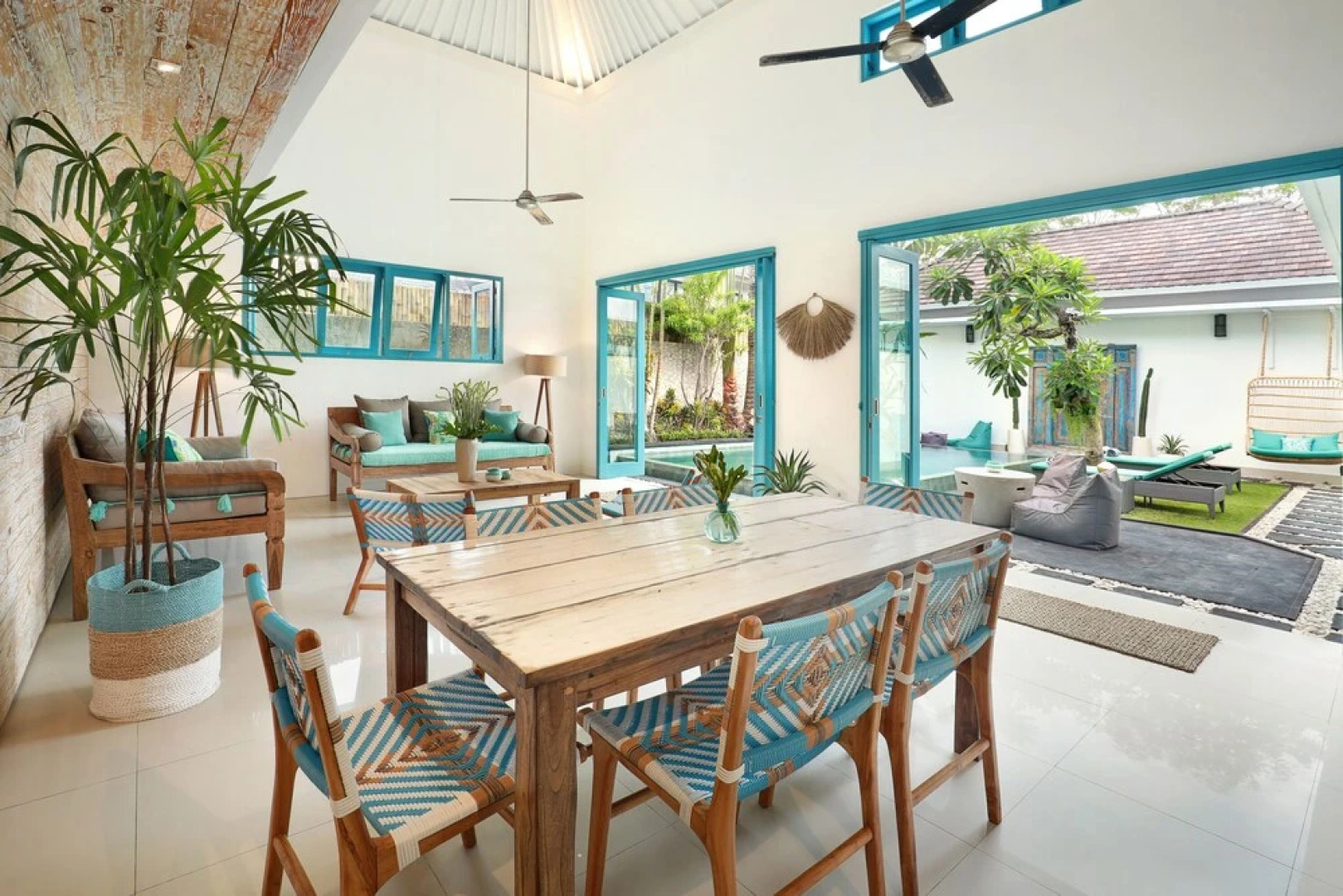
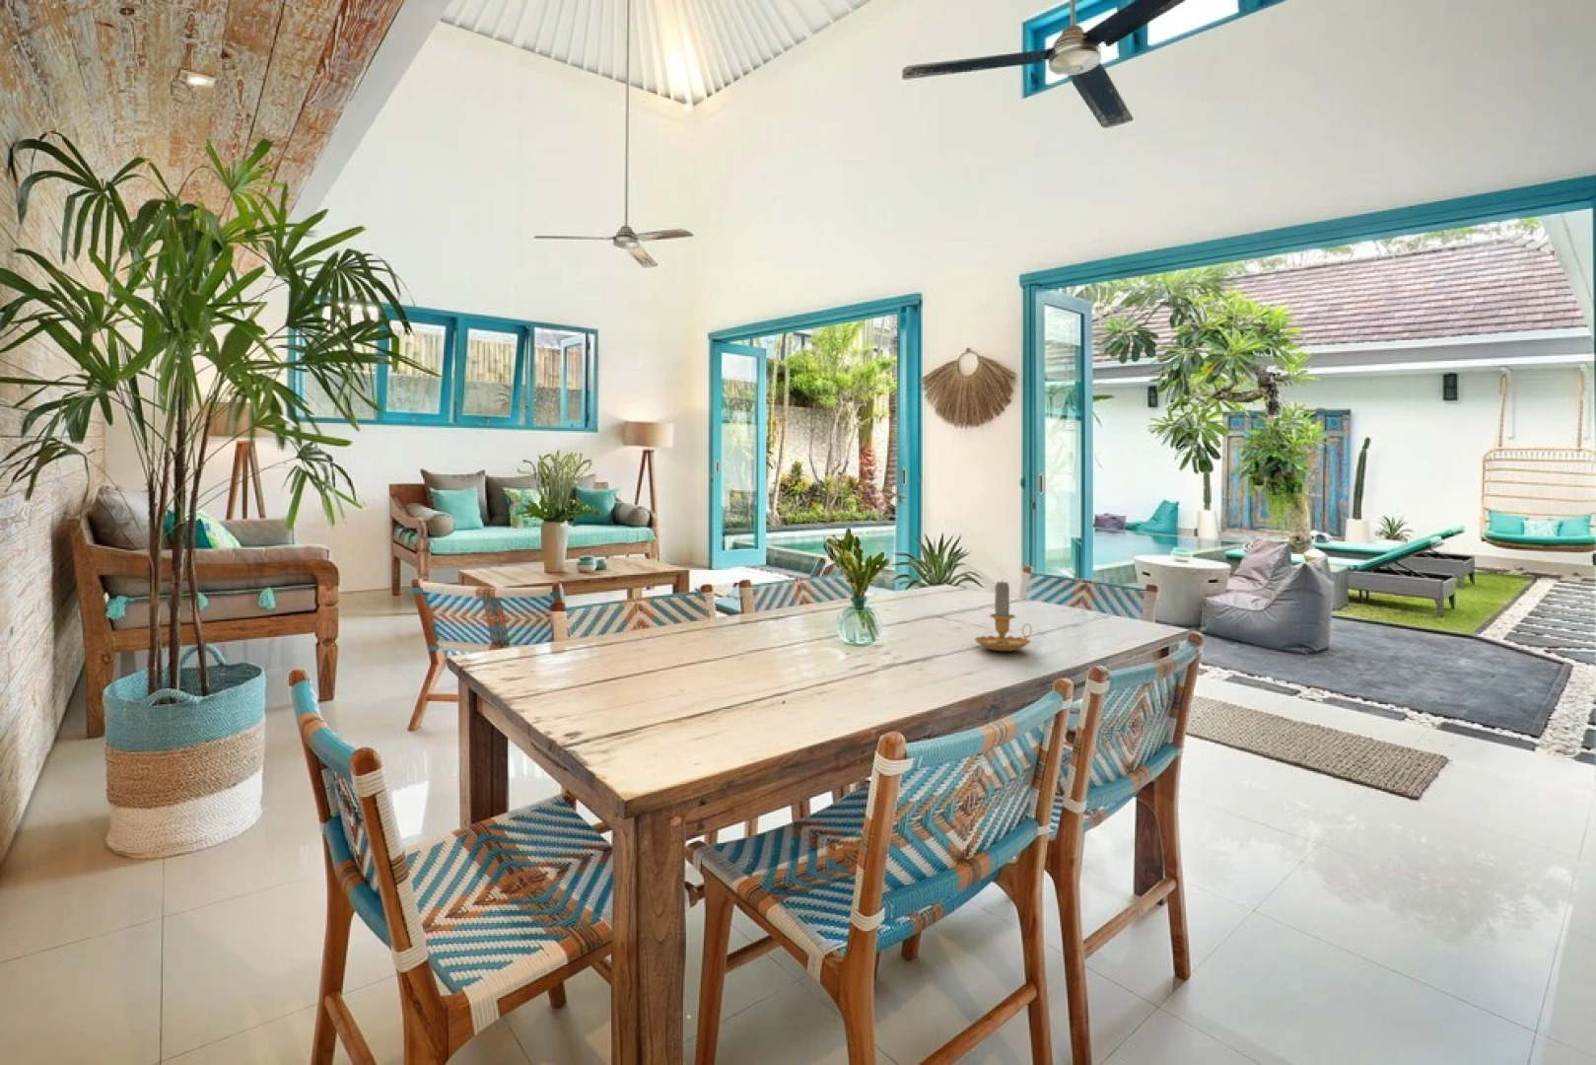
+ candle (1007, 612)
